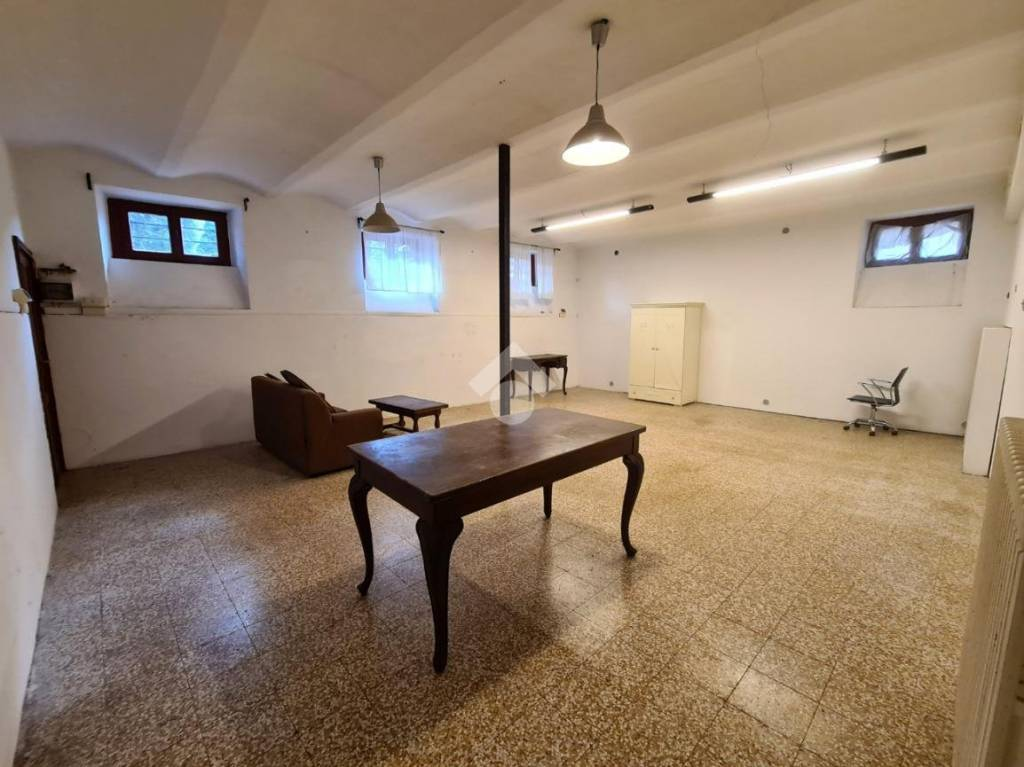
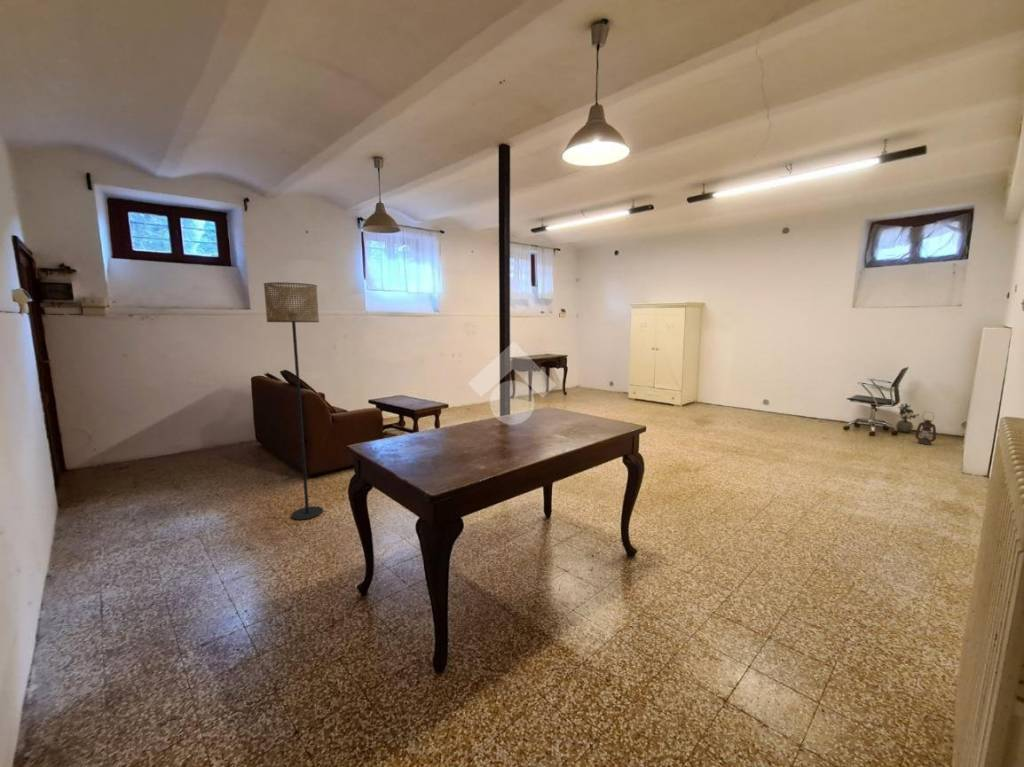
+ floor lamp (299, 403)
+ potted plant (907, 418)
+ lantern (926, 427)
